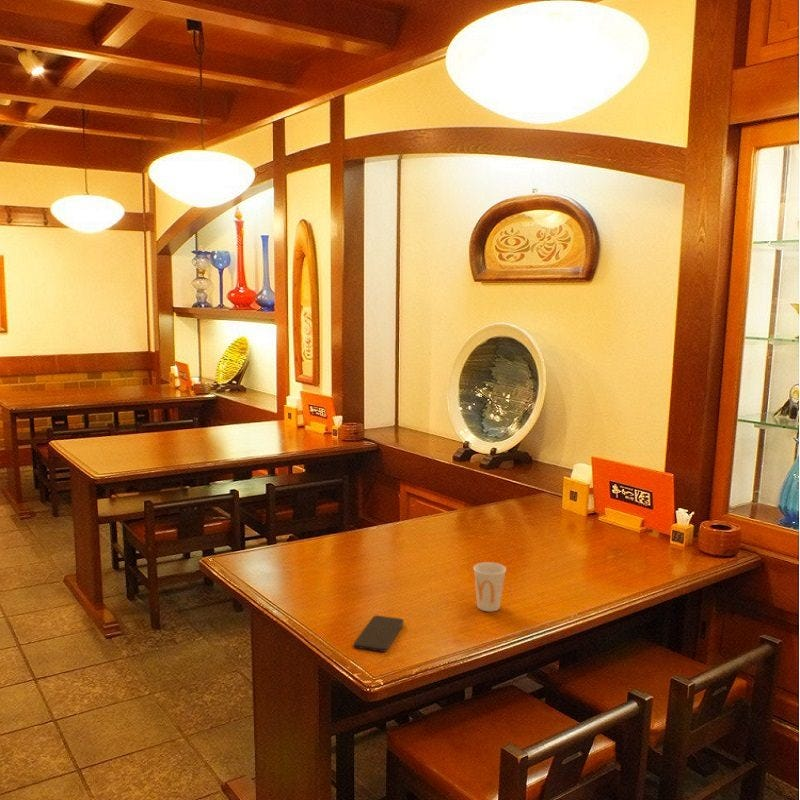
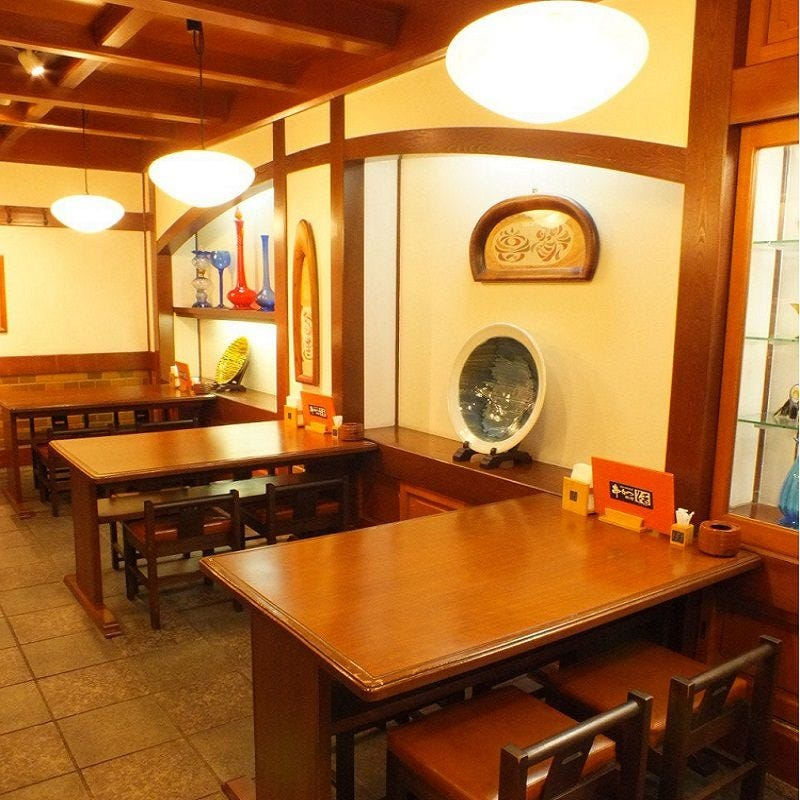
- cup (489, 587)
- smartphone (379, 632)
